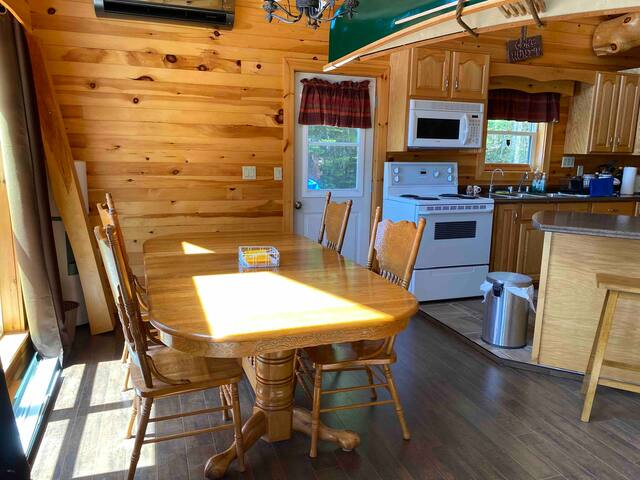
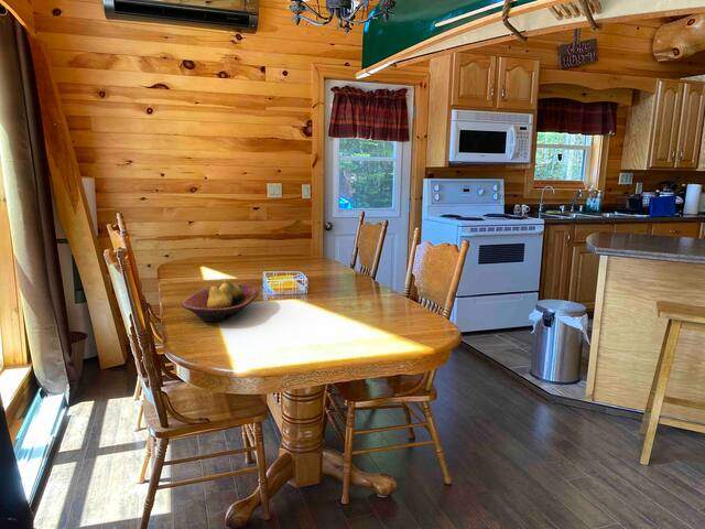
+ fruit bowl (223, 296)
